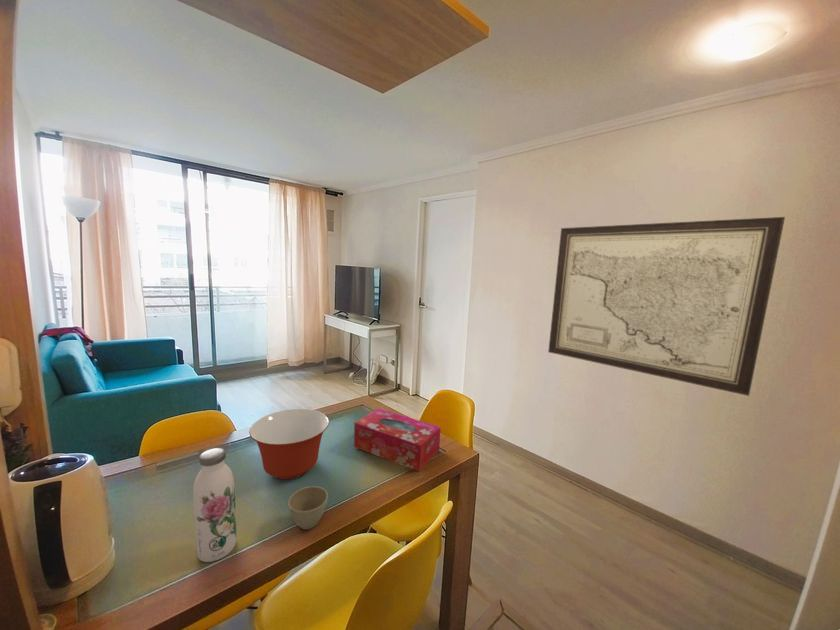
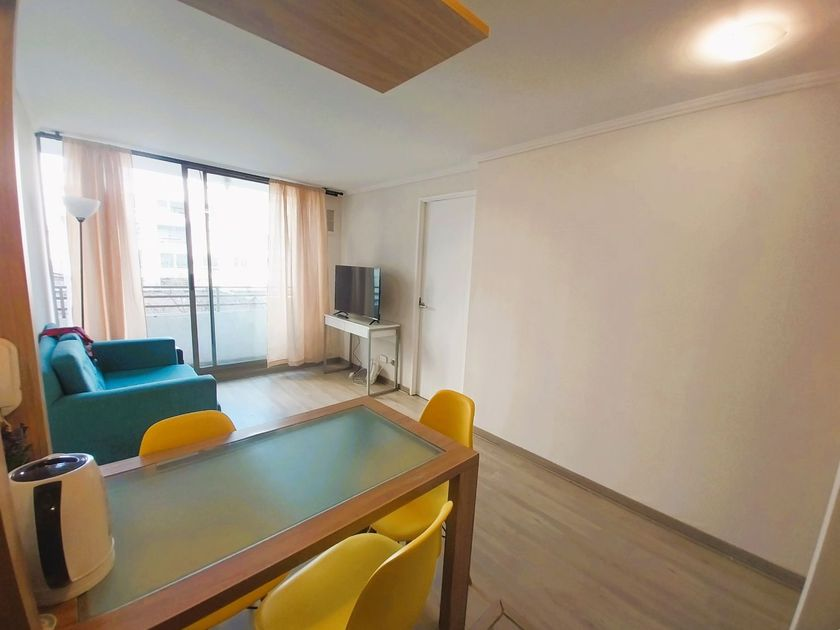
- wall art (641, 299)
- flower pot (308, 510)
- water bottle (214, 501)
- mixing bowl (291, 446)
- tissue box (396, 437)
